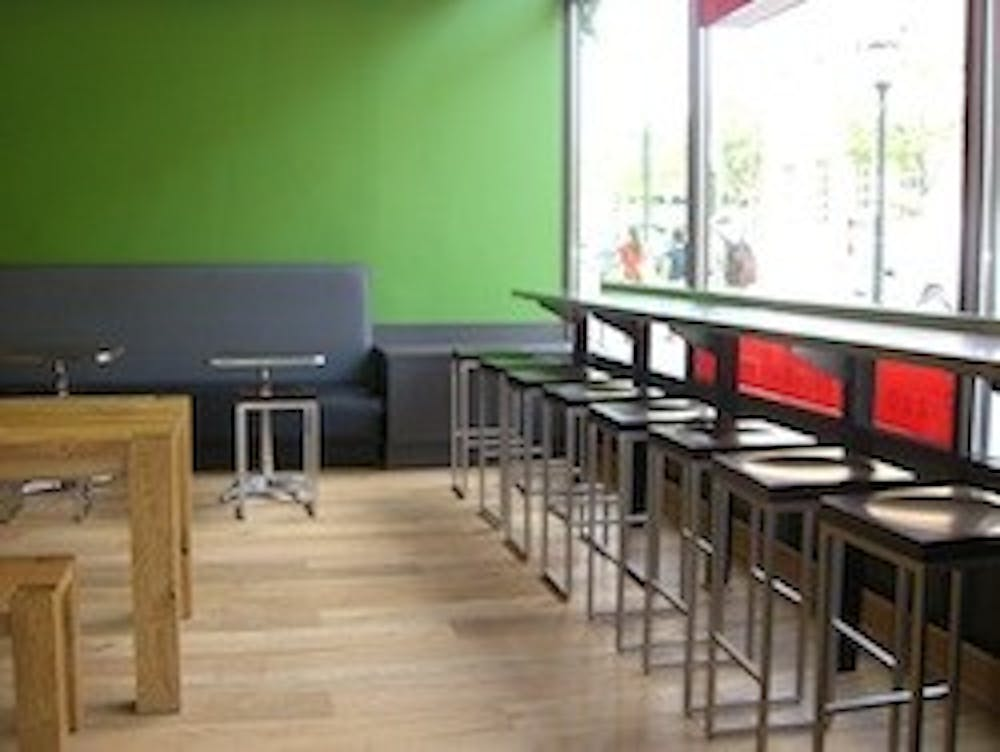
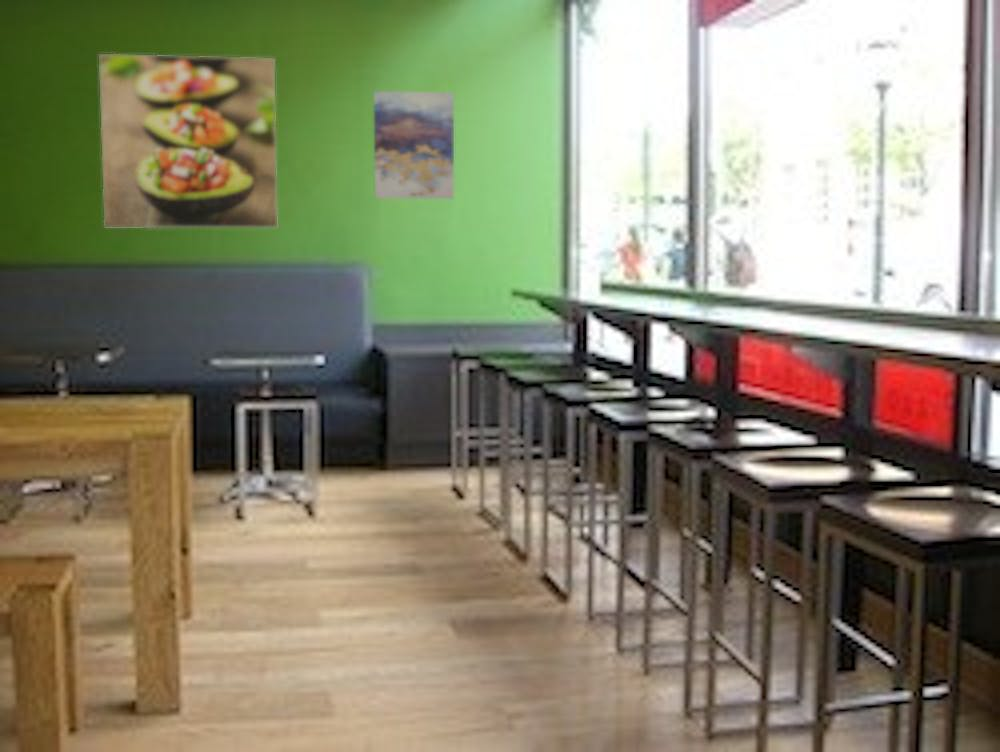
+ wall art (414, 145)
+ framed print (190, 142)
